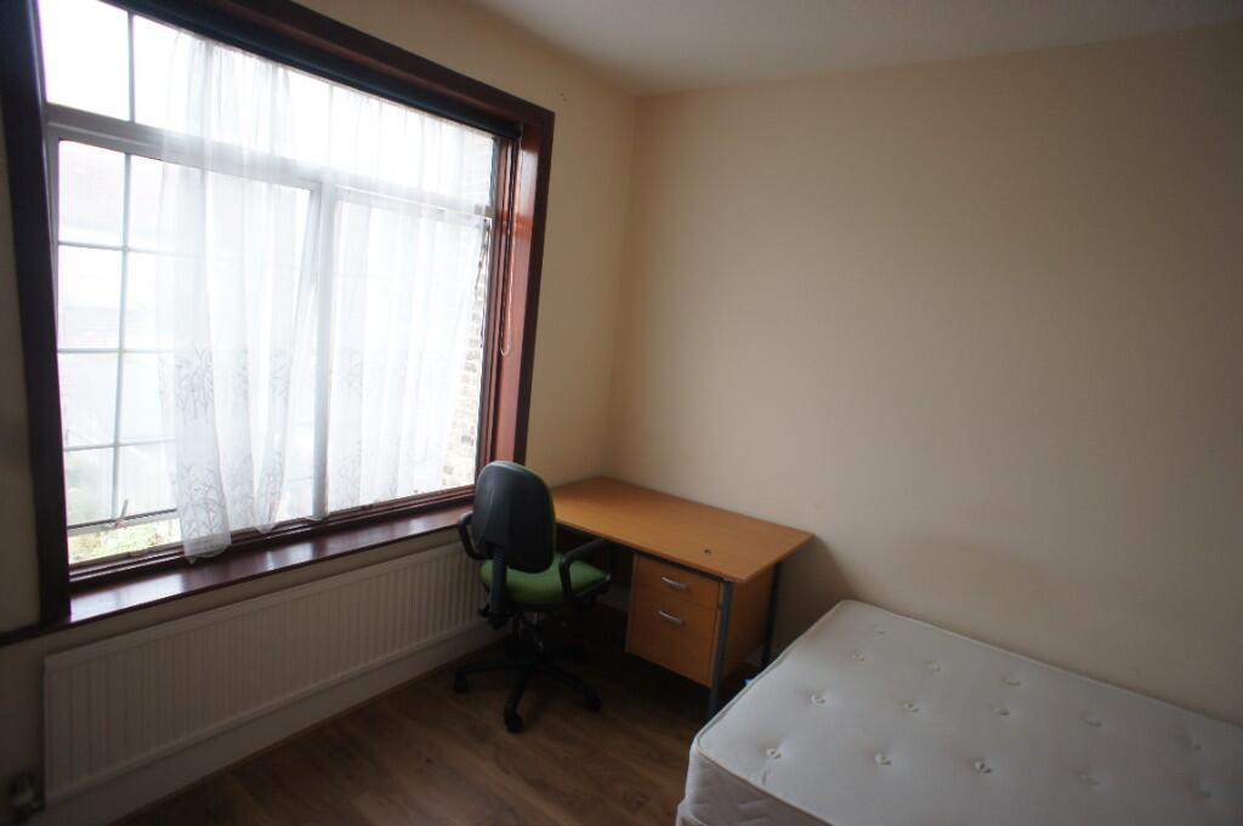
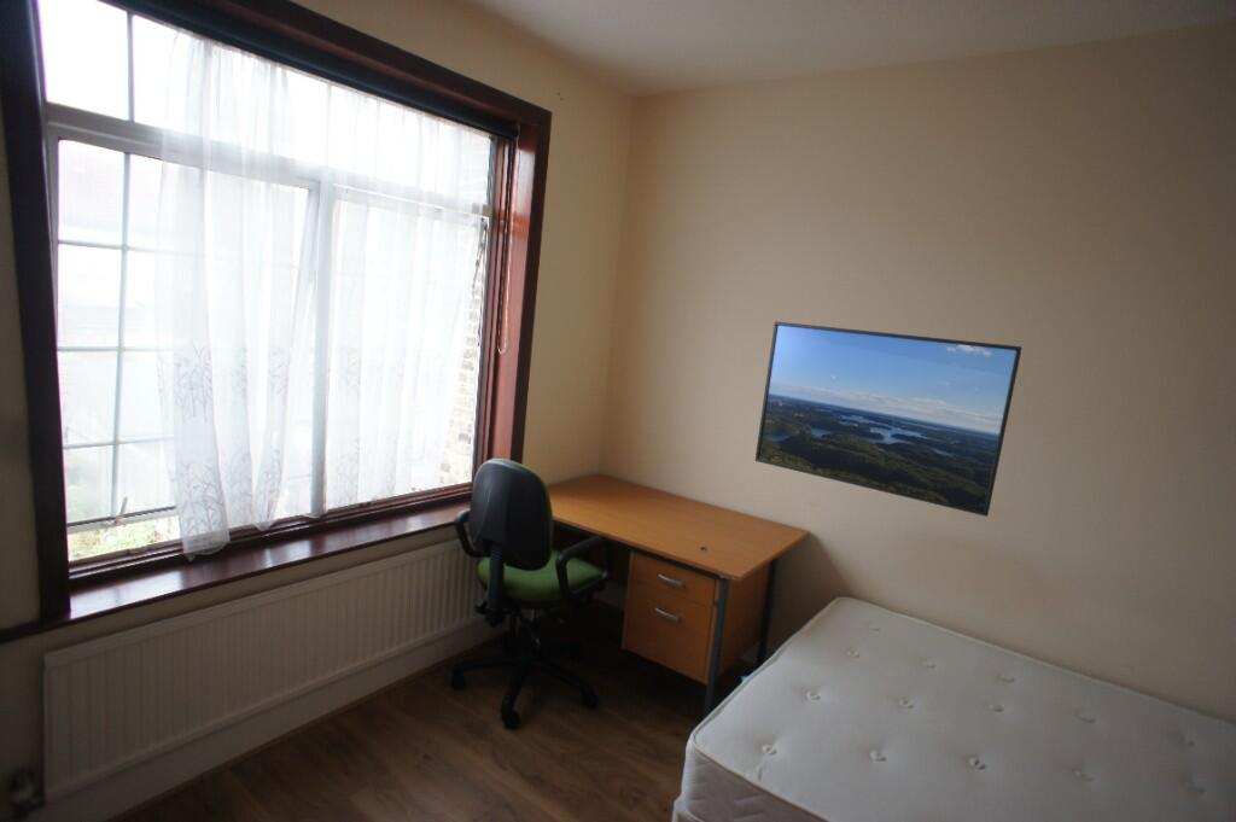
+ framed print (871, 410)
